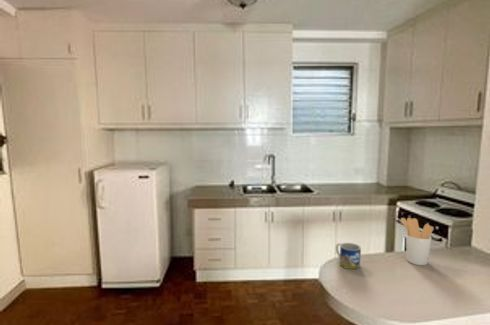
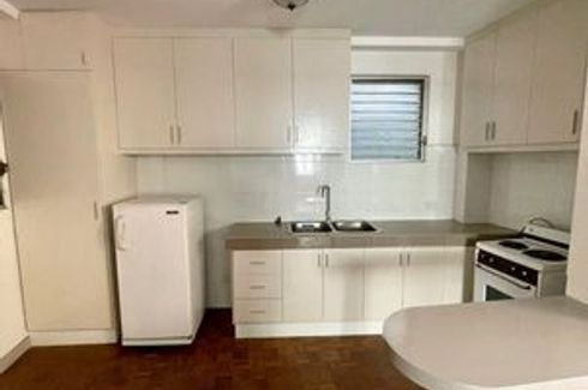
- mug (346, 254)
- utensil holder (414, 239)
